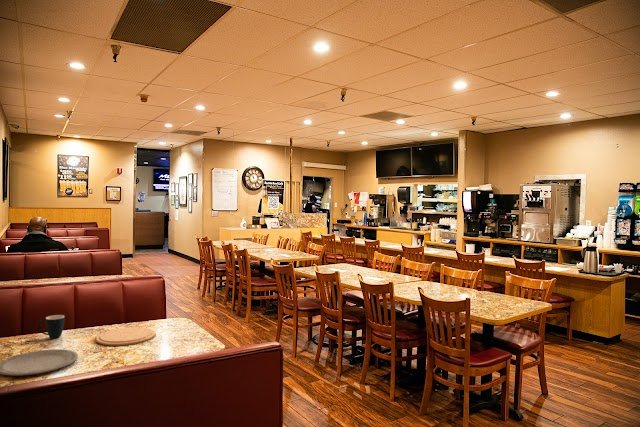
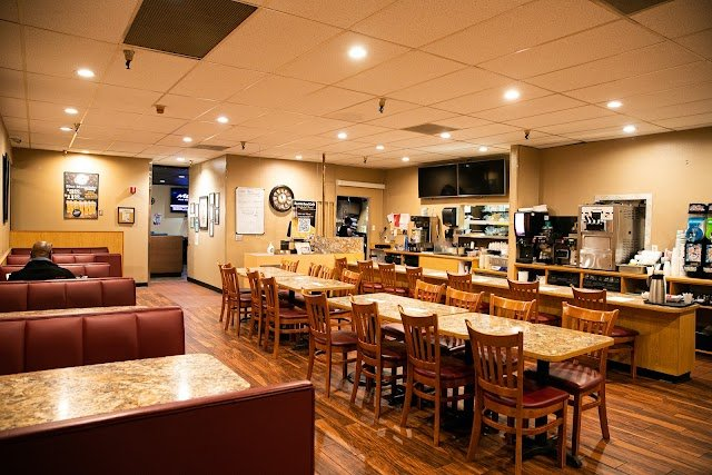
- plate (126, 335)
- plate (38, 362)
- mug (51, 327)
